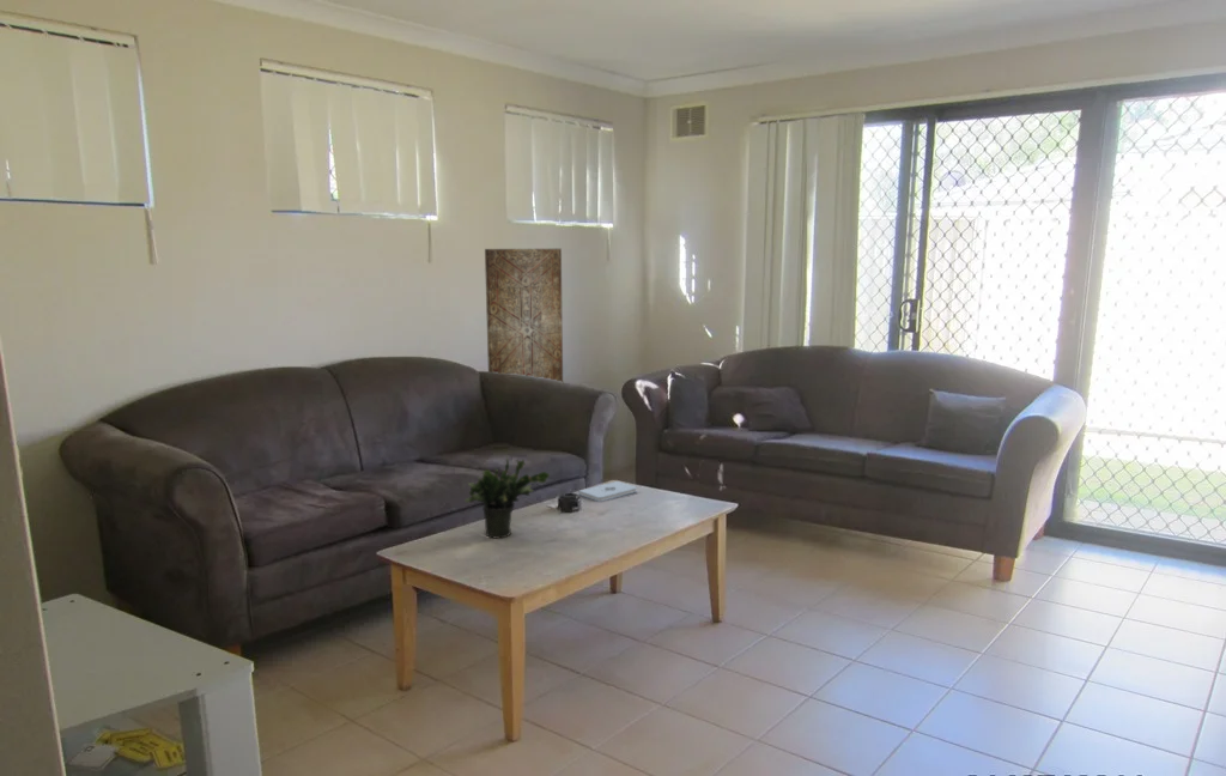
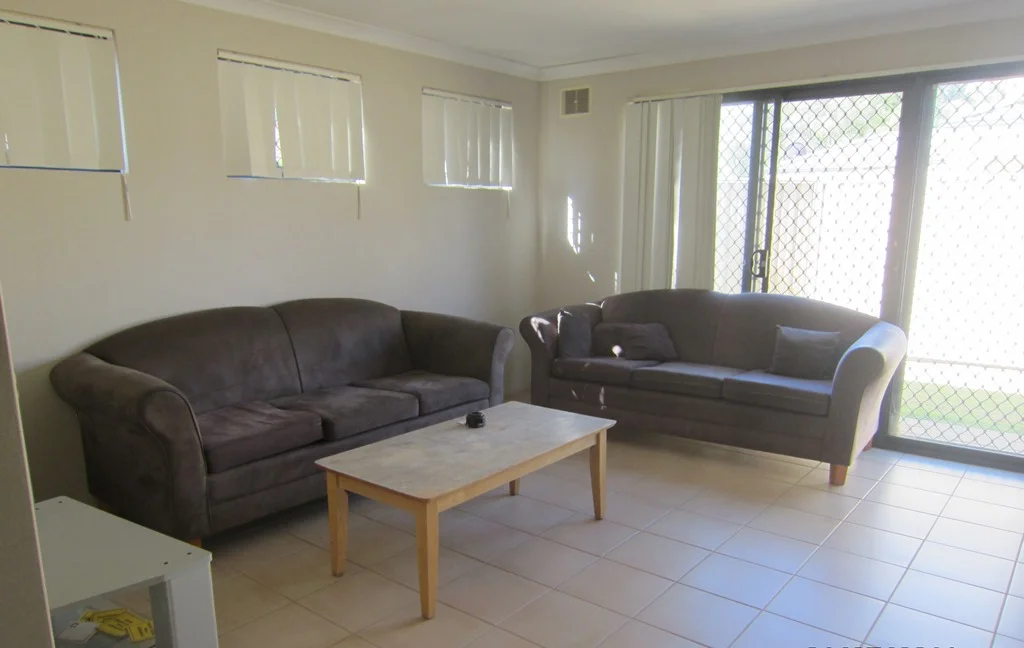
- wall art (526, 325)
- notepad (608, 491)
- potted plant (511, 492)
